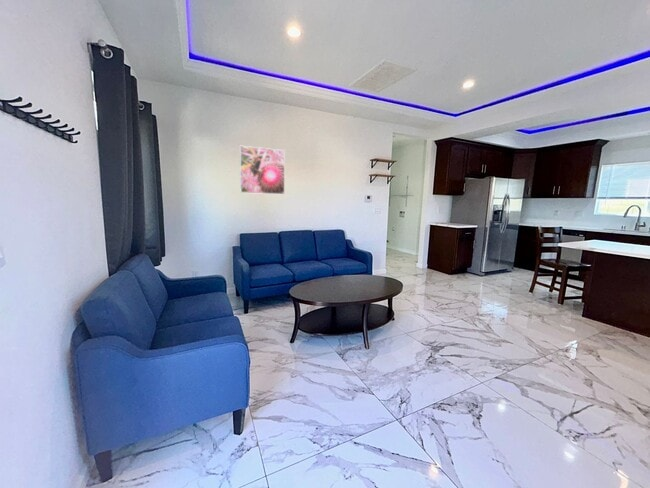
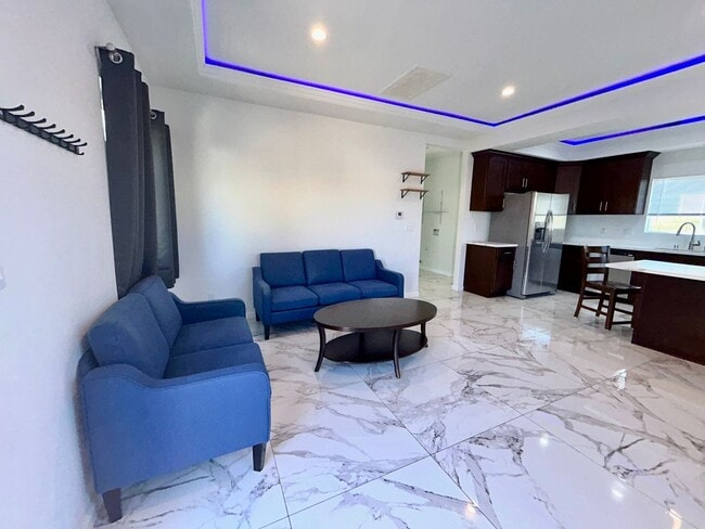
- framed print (263, 171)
